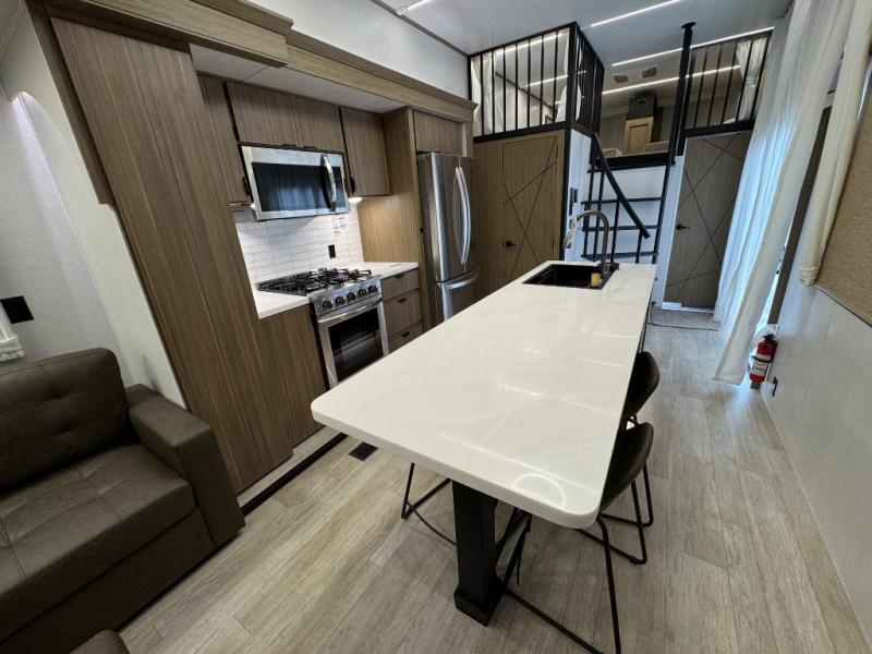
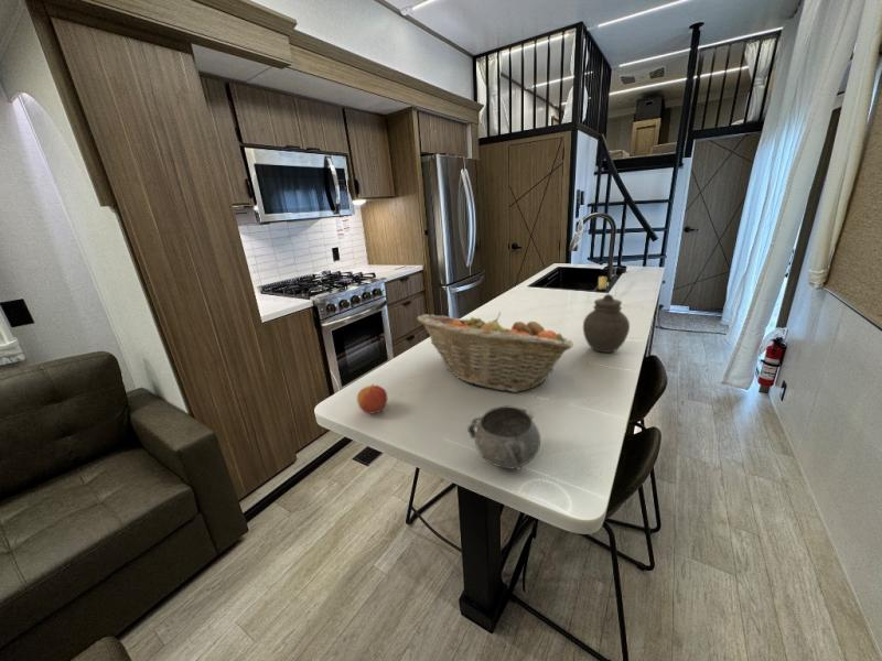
+ decorative bowl (506, 435)
+ jar (605, 322)
+ fruit basket (490, 340)
+ apple (372, 397)
